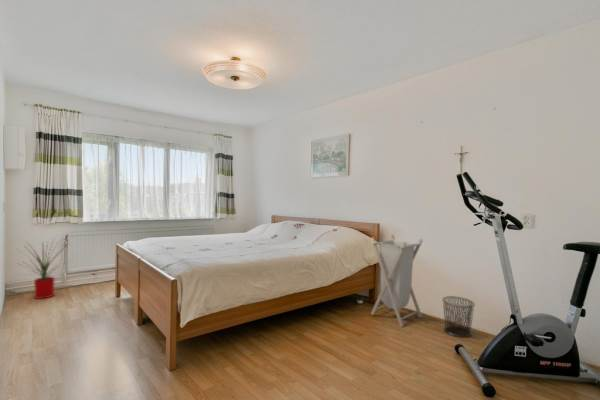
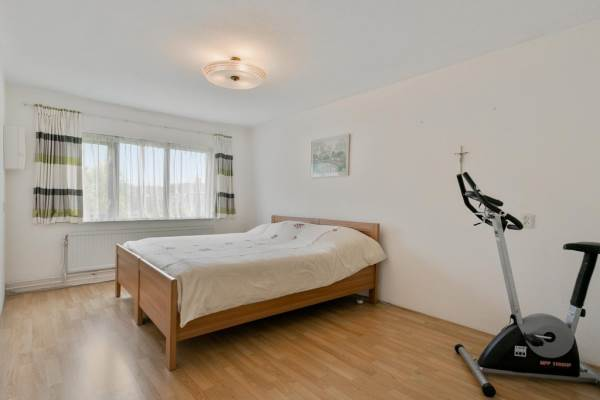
- house plant (44, 267)
- laundry hamper (396, 277)
- waste bin (457, 316)
